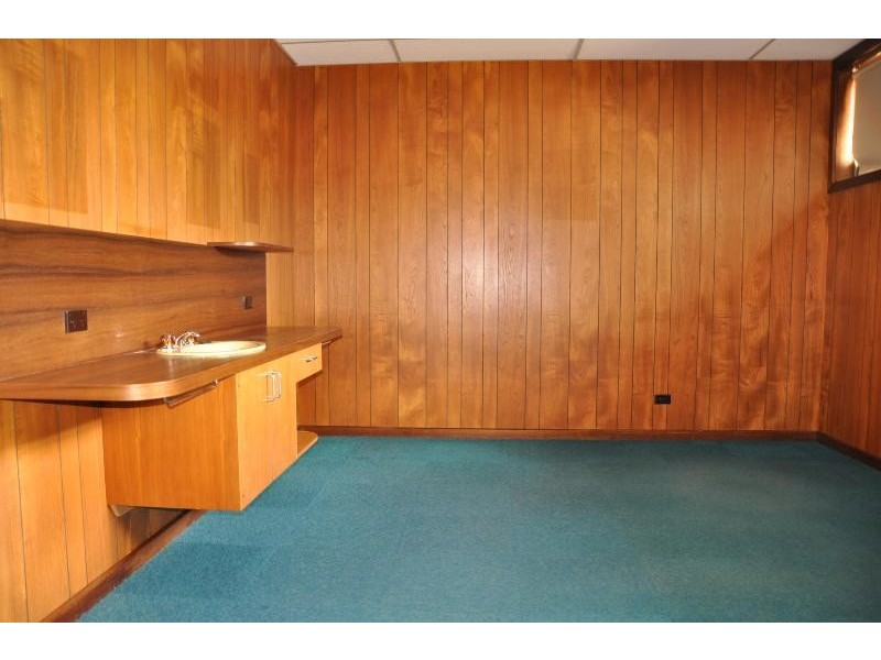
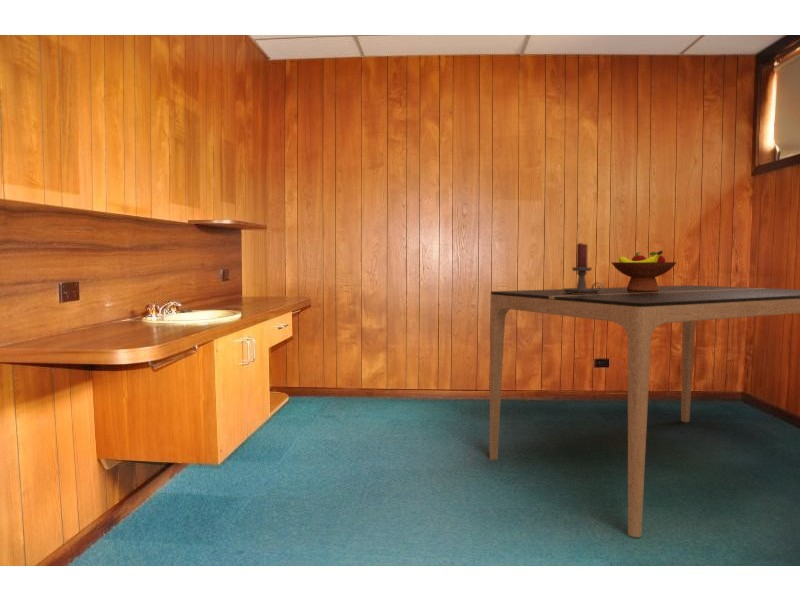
+ fruit bowl (643, 270)
+ candle holder (585, 267)
+ dining table (682, 378)
